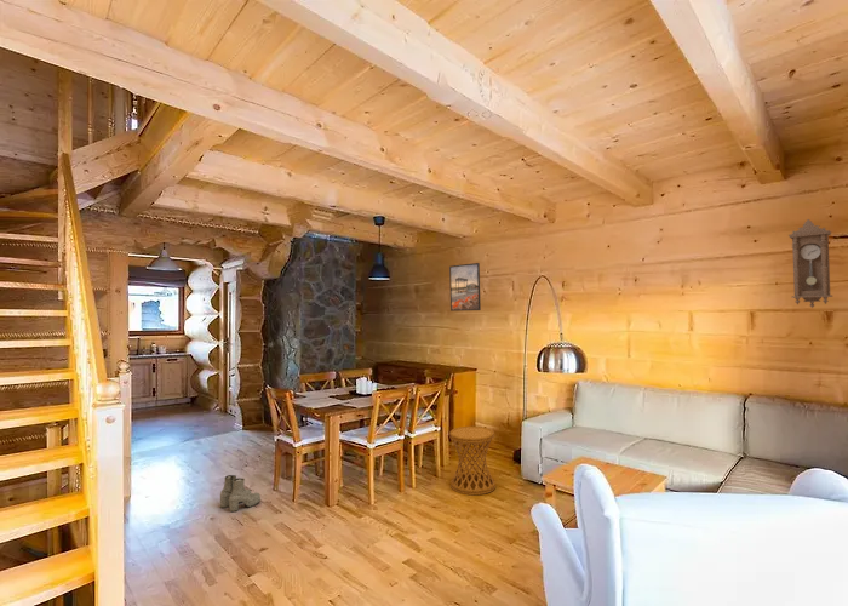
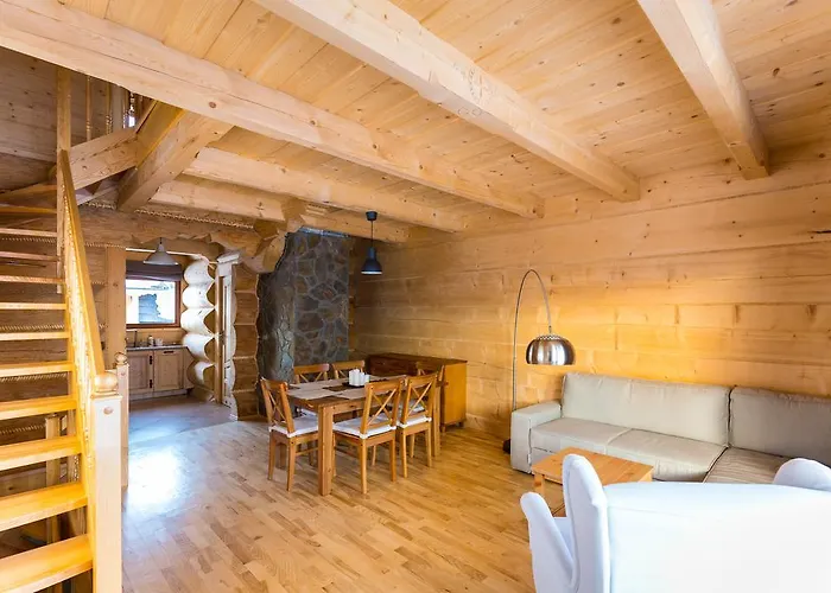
- side table (471, 458)
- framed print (464, 287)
- pendulum clock (810, 263)
- boots (240, 490)
